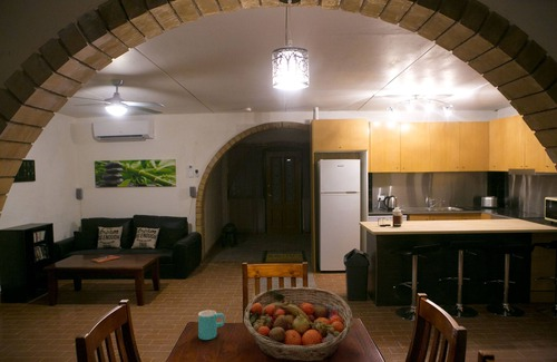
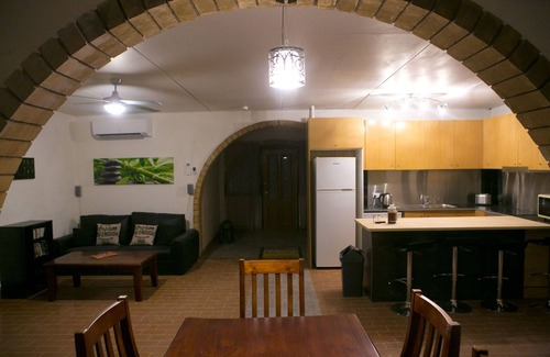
- cup (211, 324)
- fruit basket (297, 322)
